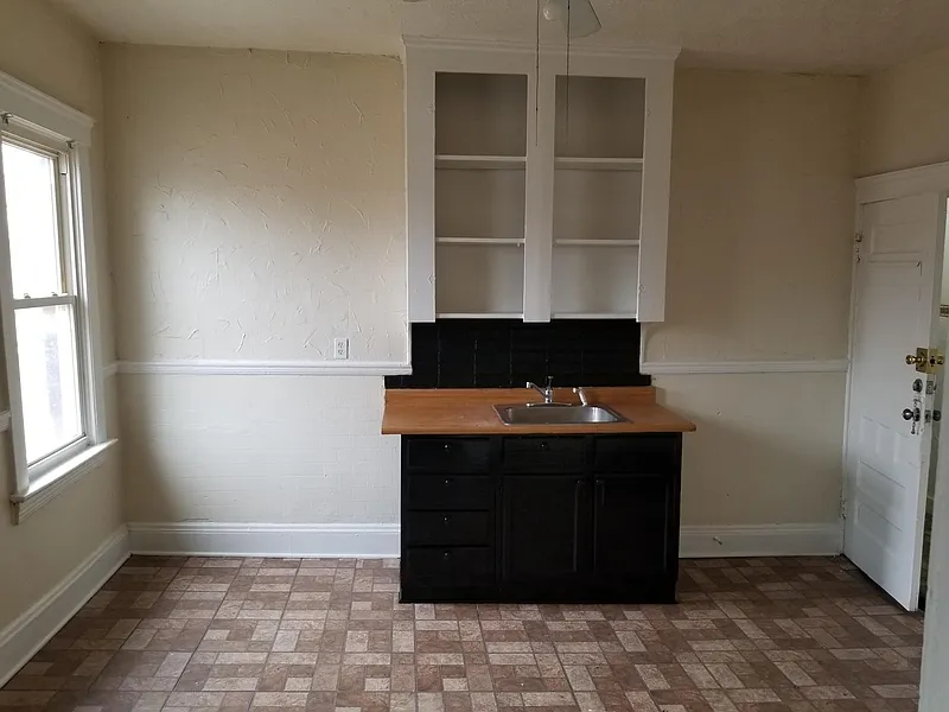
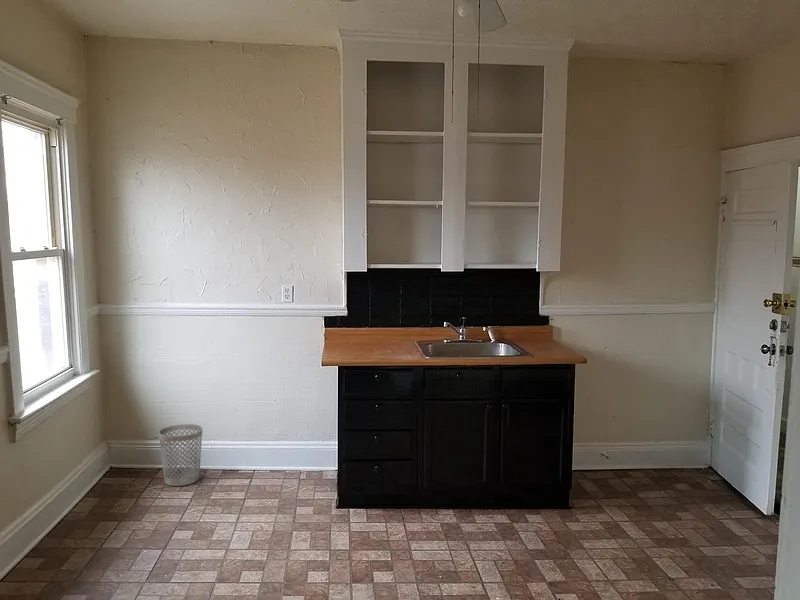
+ wastebasket (181, 454)
